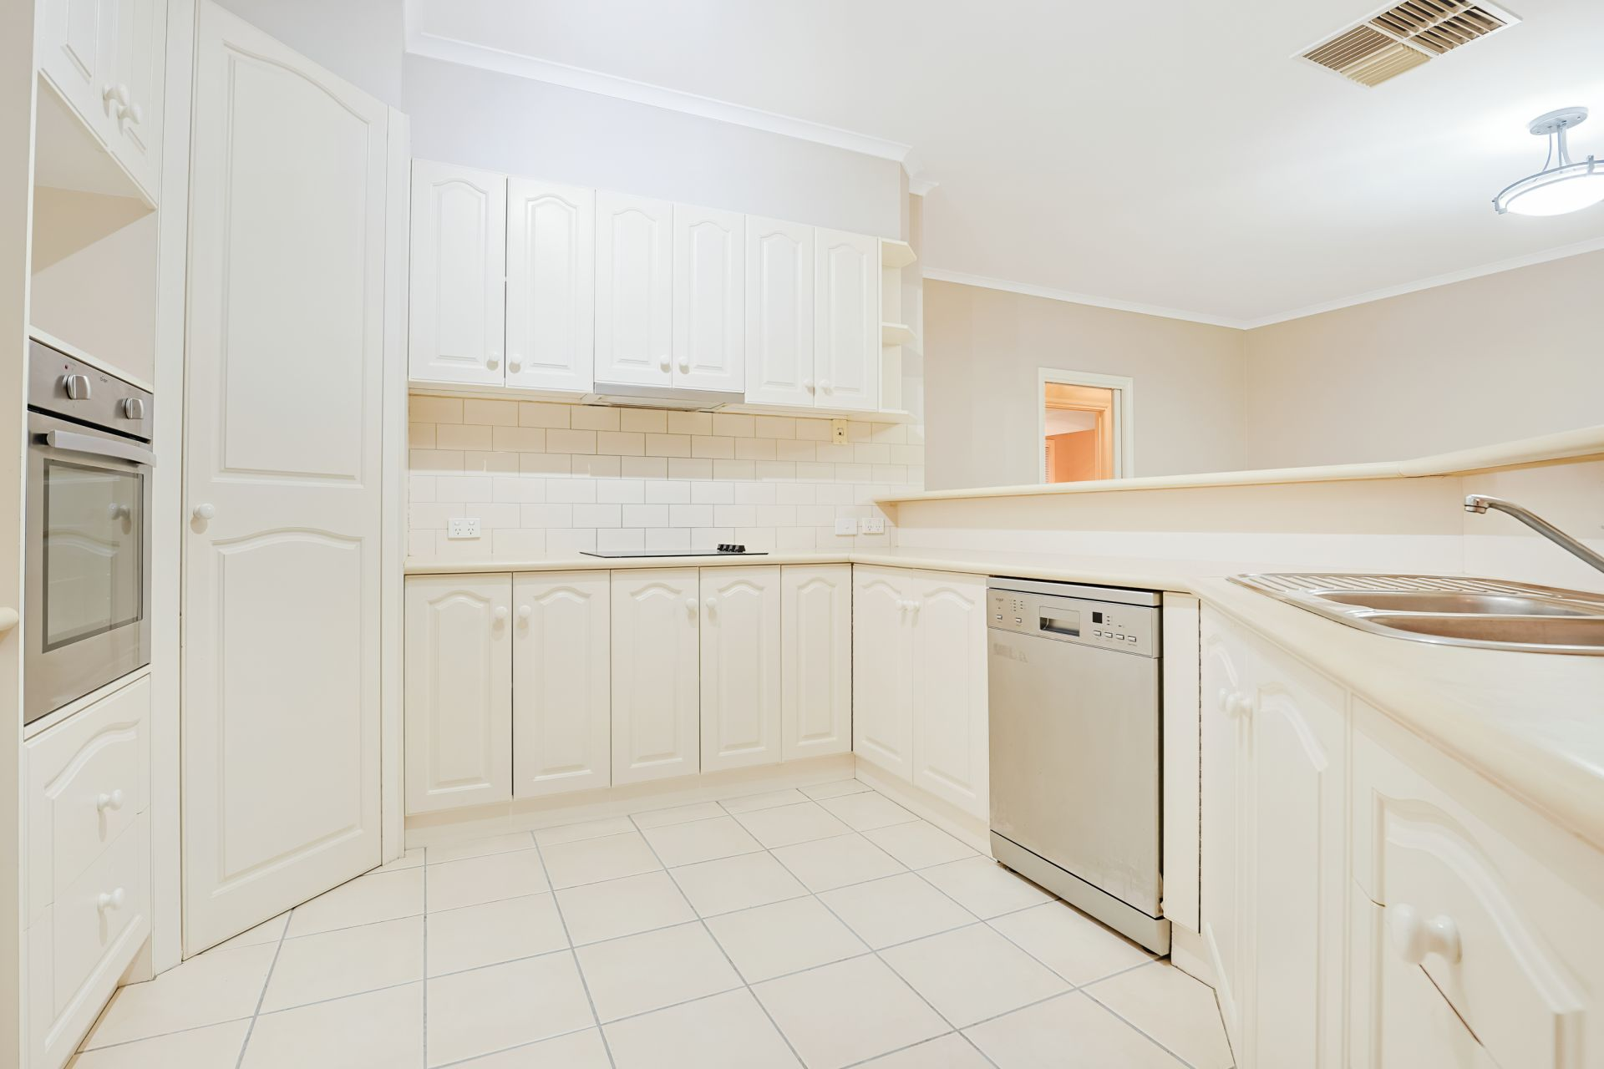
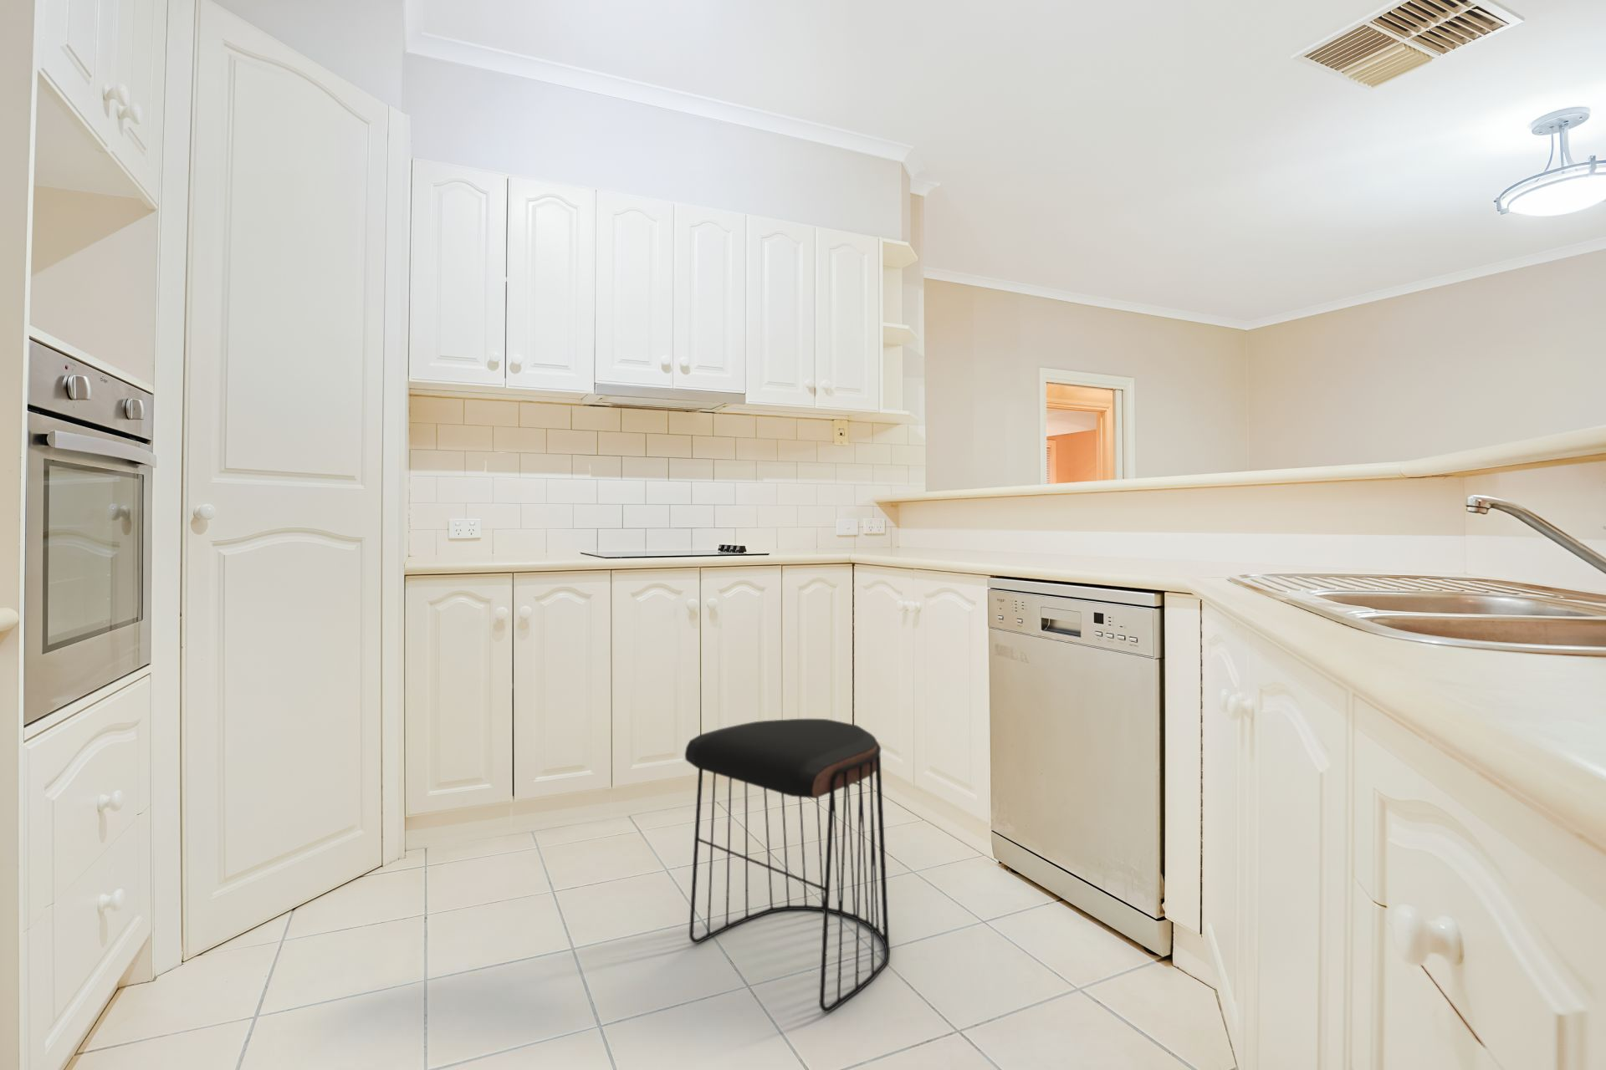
+ stool (803, 841)
